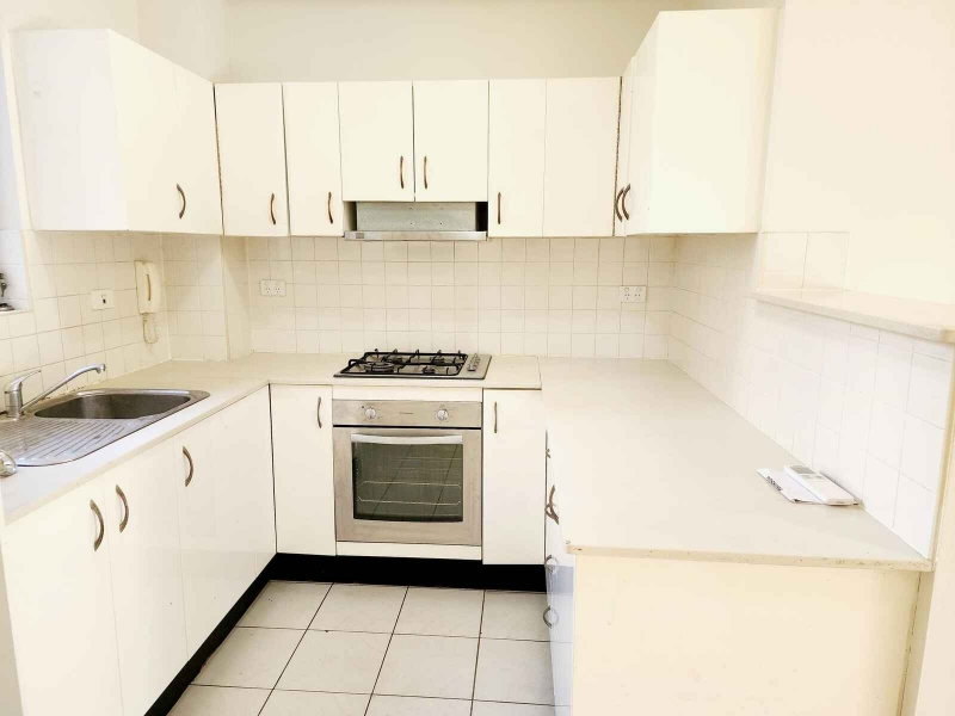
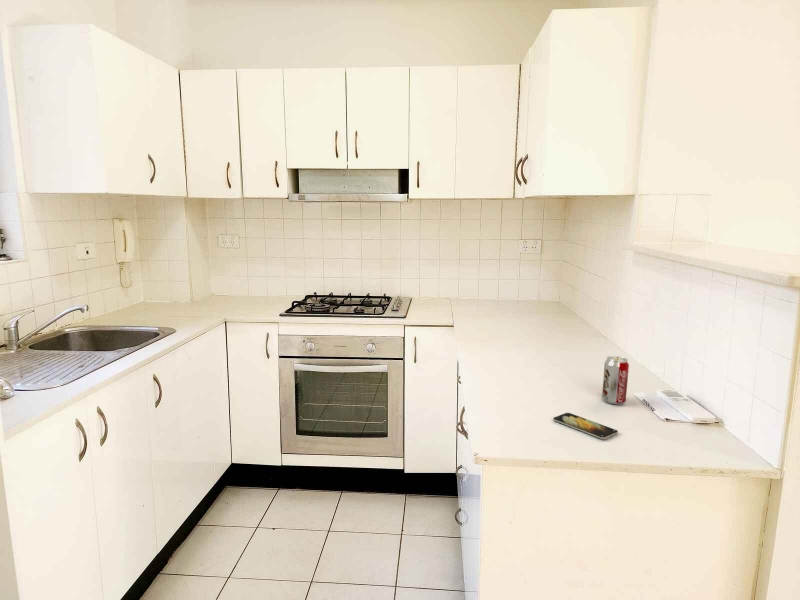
+ smartphone (584, 425)
+ beverage can (615, 380)
